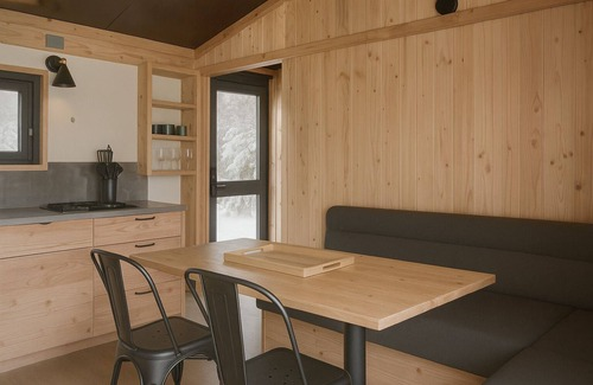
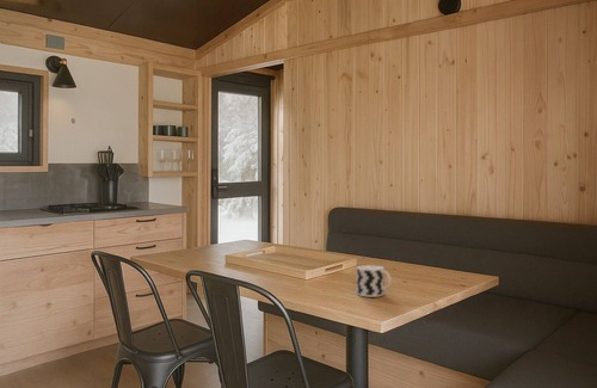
+ cup (374, 281)
